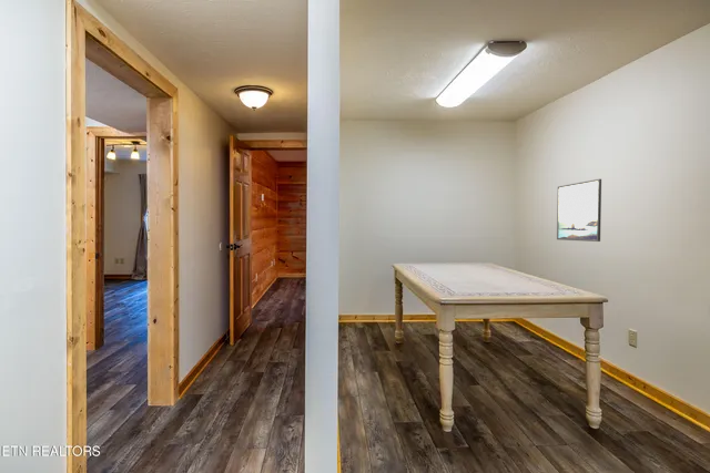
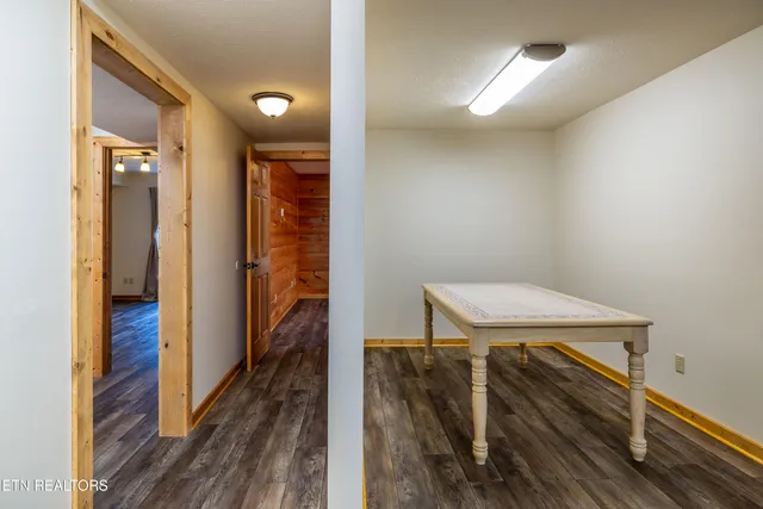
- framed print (577, 212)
